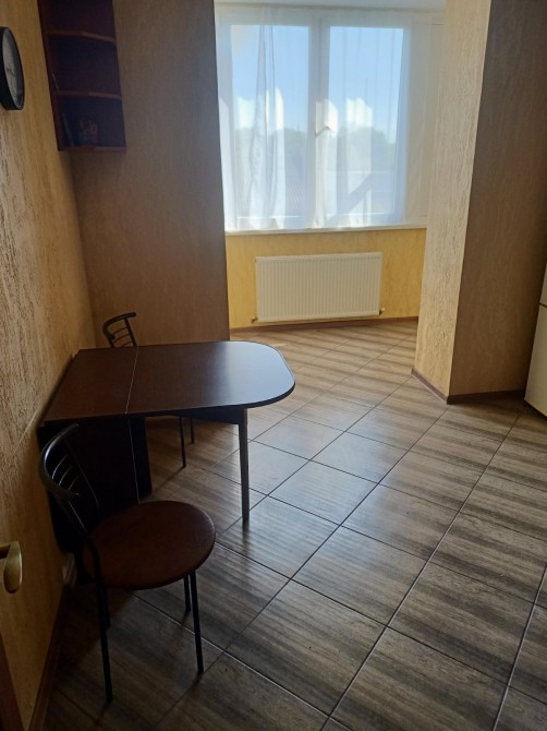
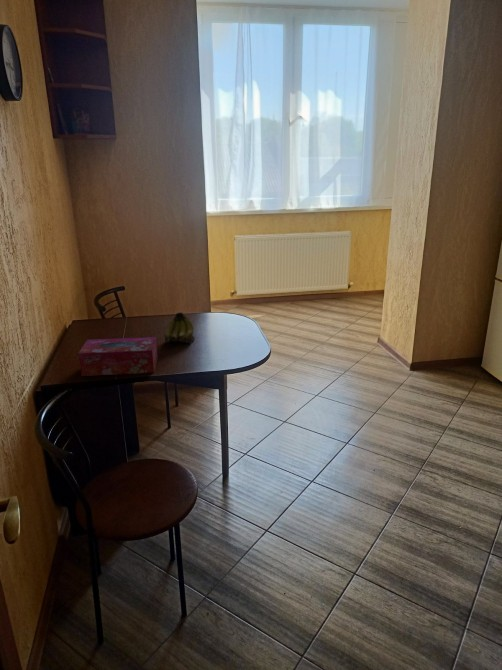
+ tissue box (120, 355)
+ fruit (178, 328)
